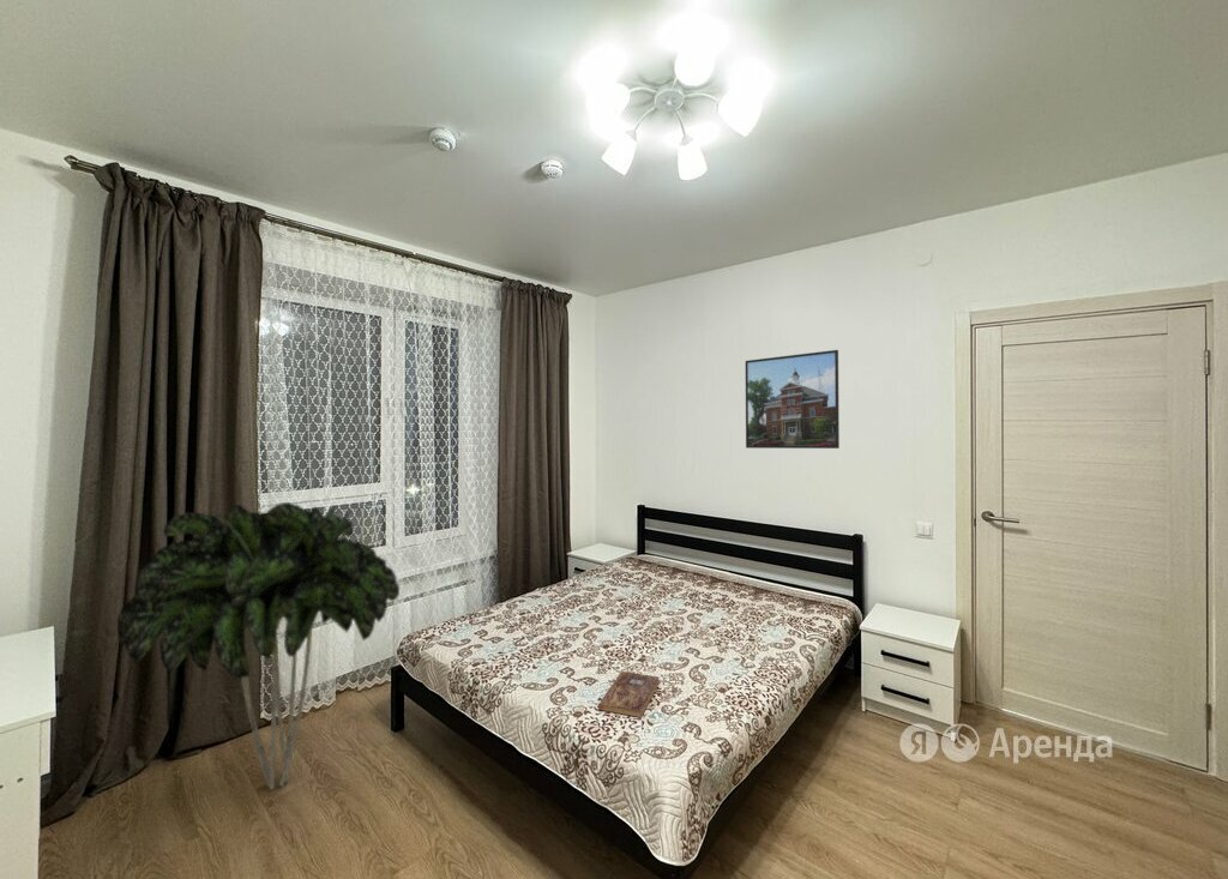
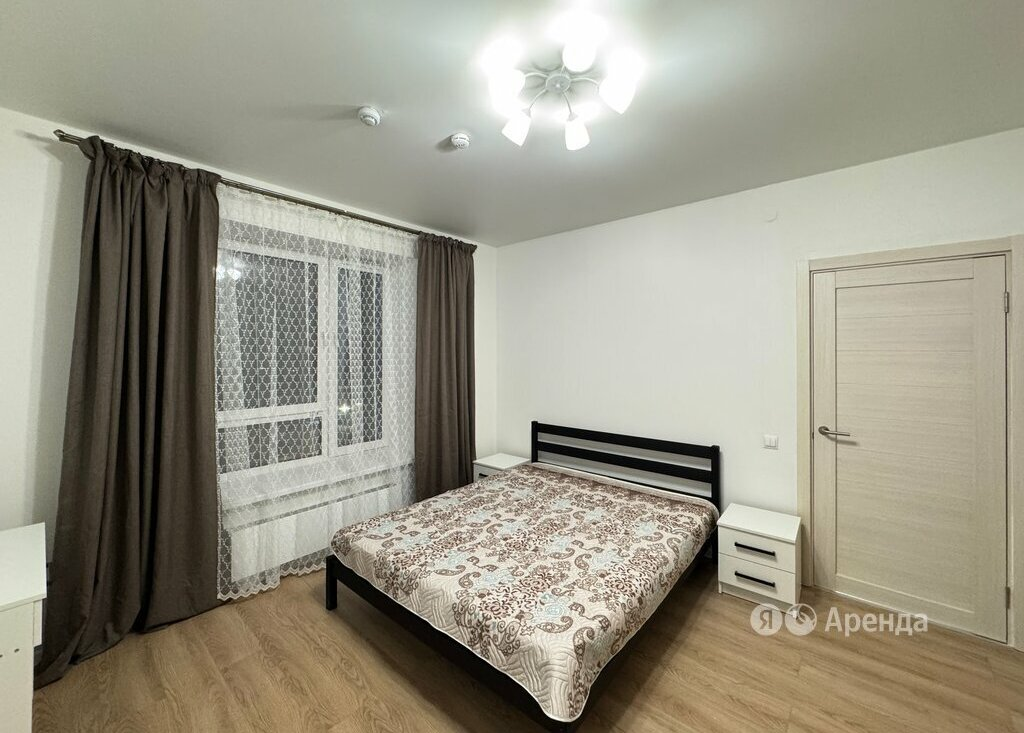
- indoor plant (275, 642)
- bible (630, 693)
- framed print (789, 402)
